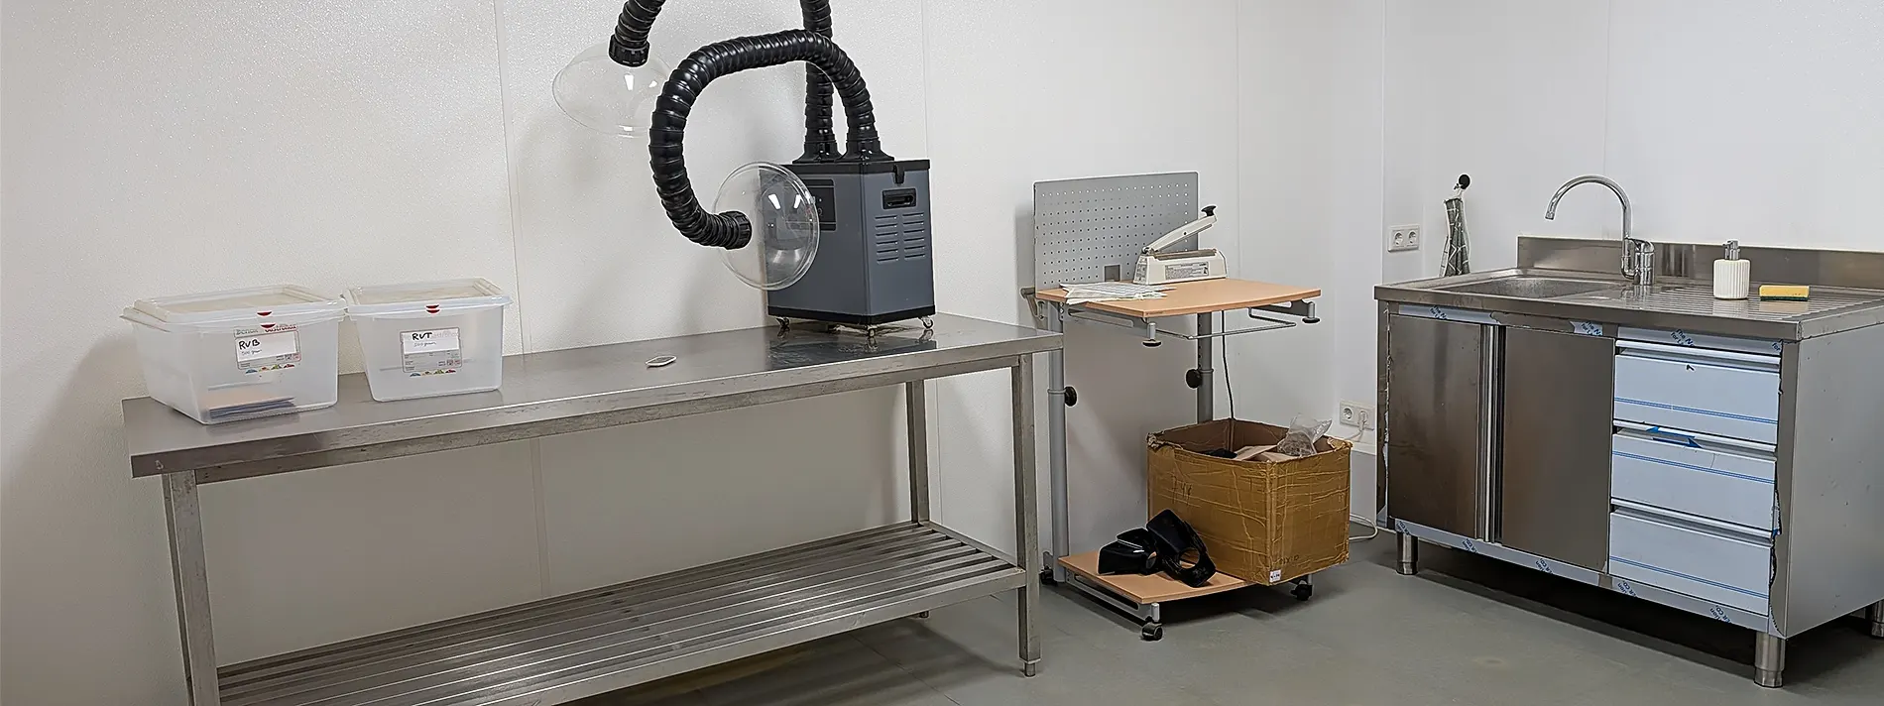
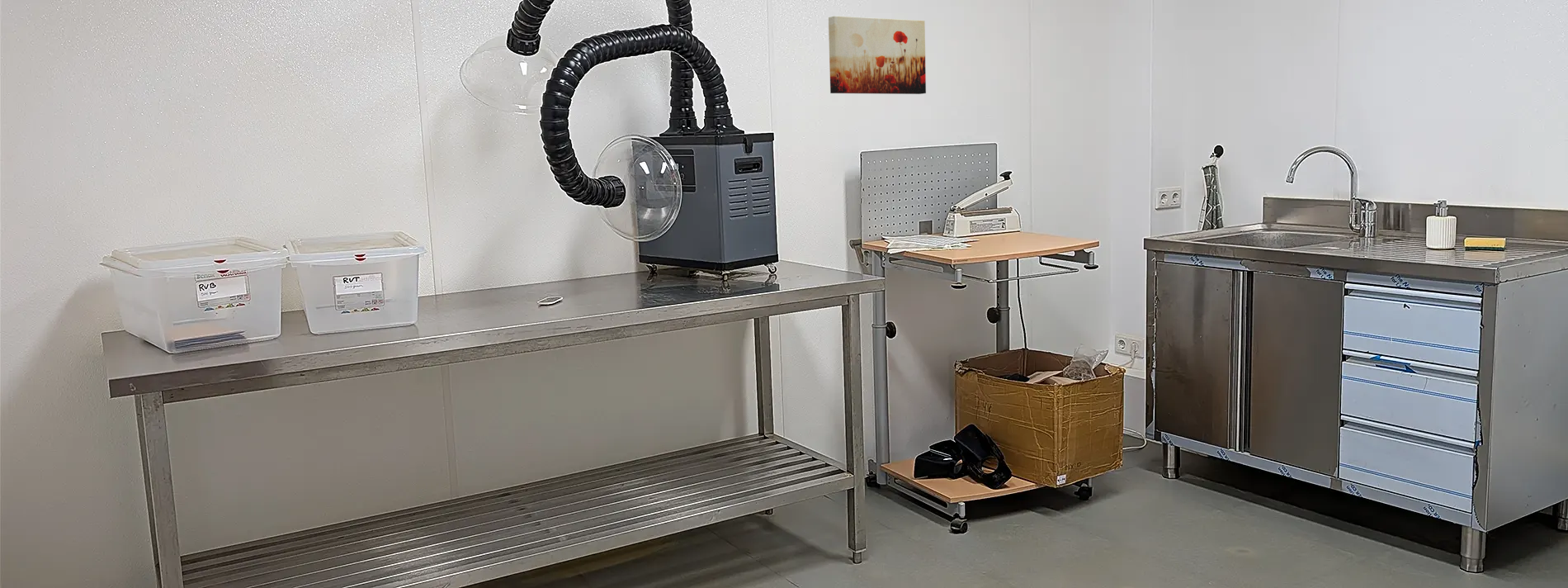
+ wall art (878, 56)
